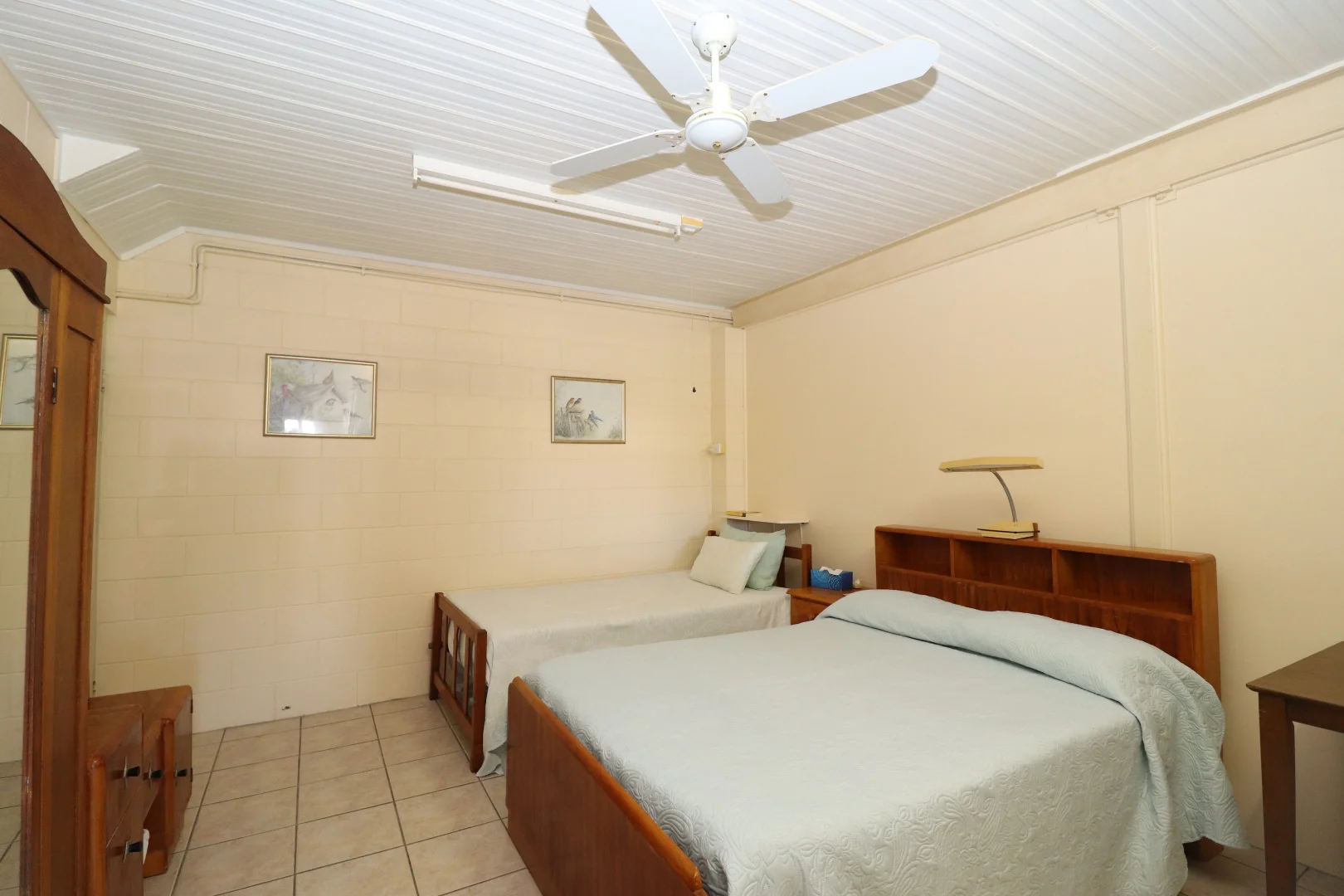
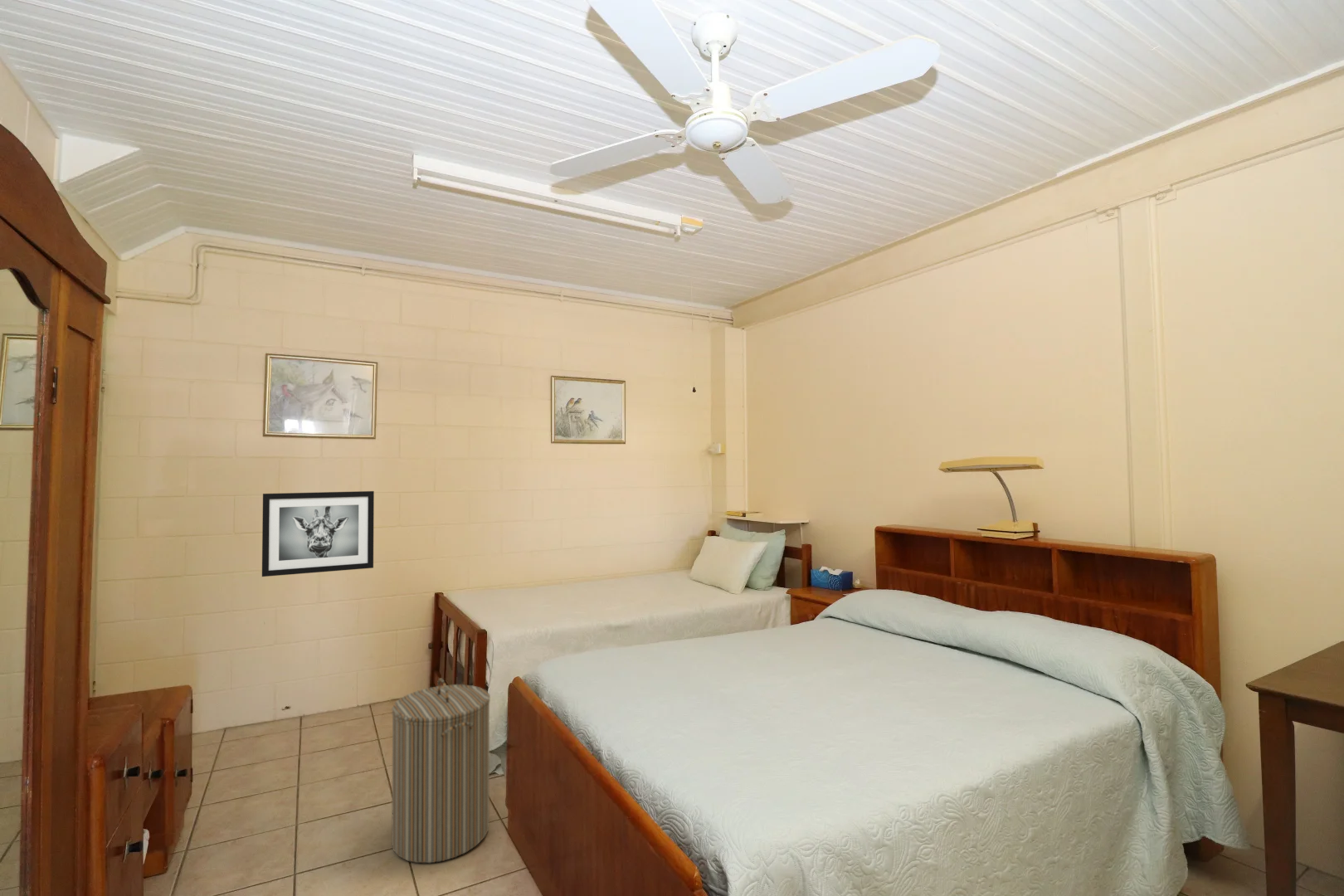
+ laundry hamper (441, 757)
+ wall art (319, 532)
